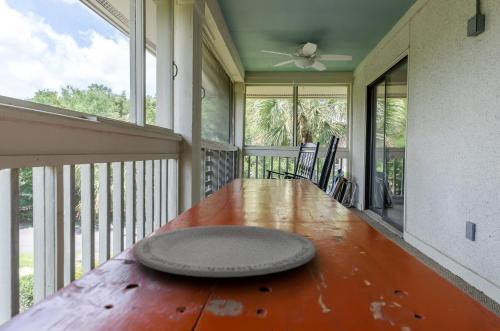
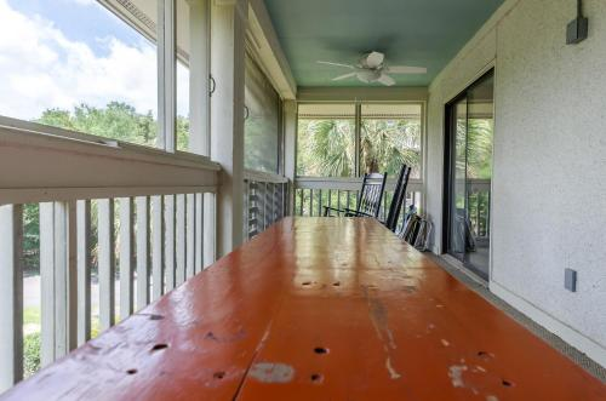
- plate (226, 247)
